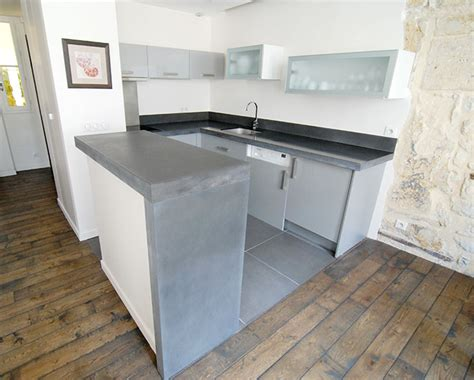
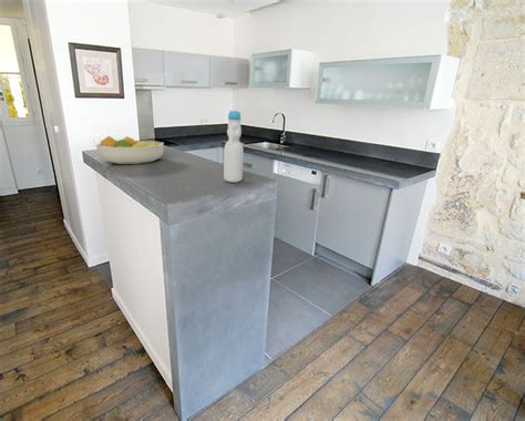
+ fruit bowl (132, 147)
+ bottle (234, 146)
